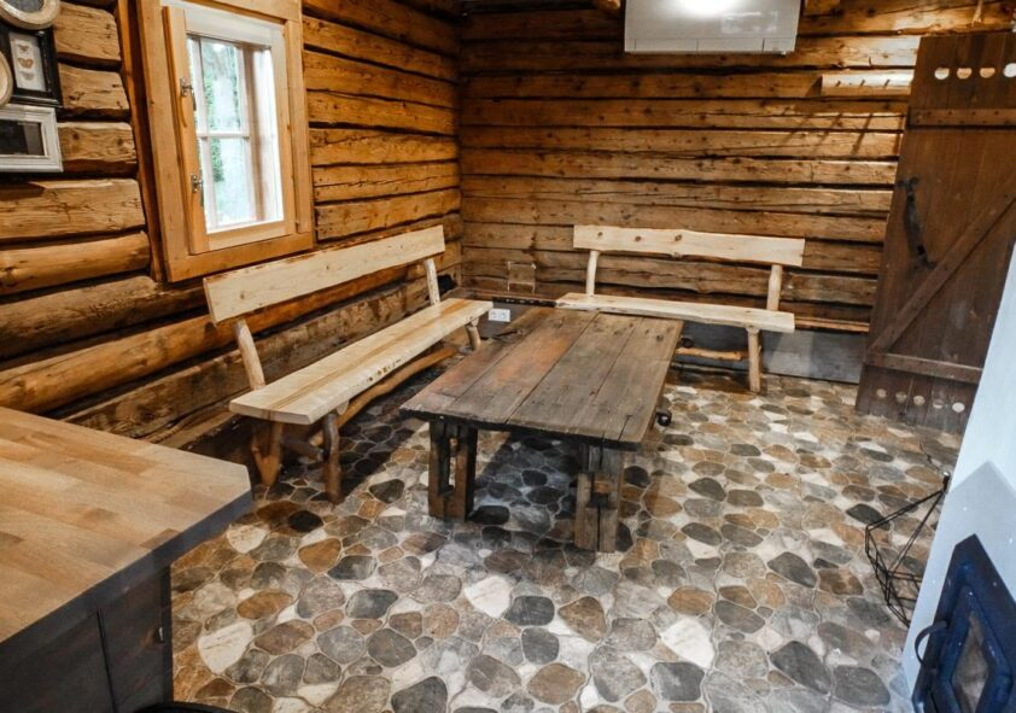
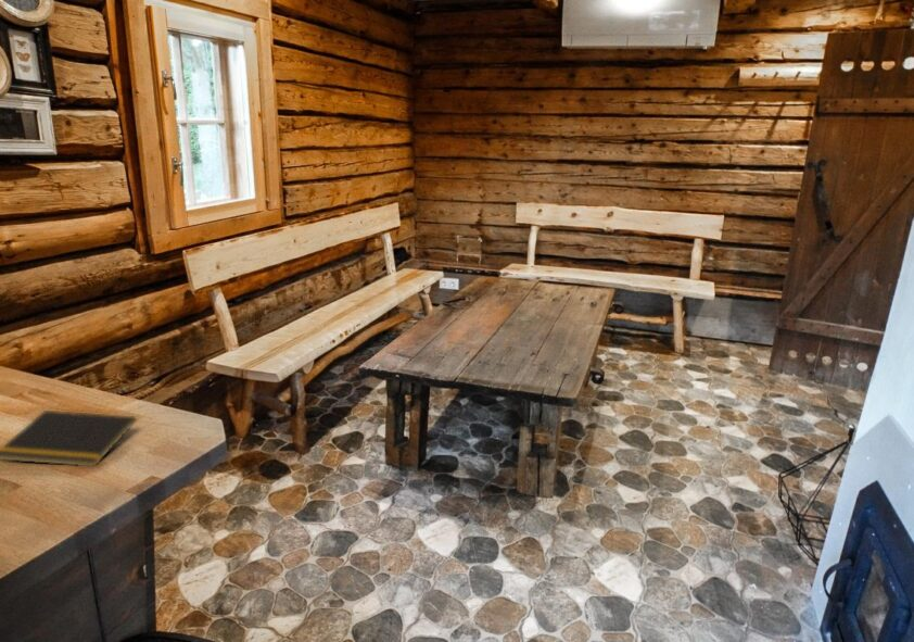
+ notepad (68, 437)
